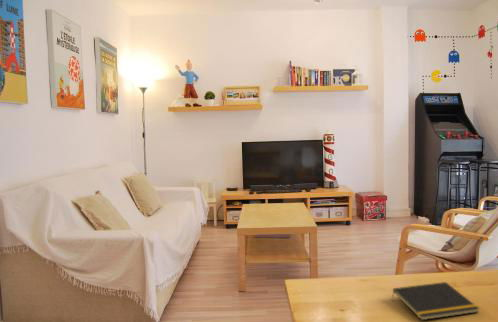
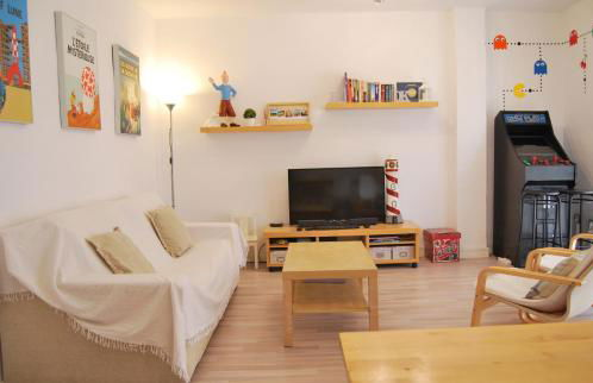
- notepad (434, 299)
